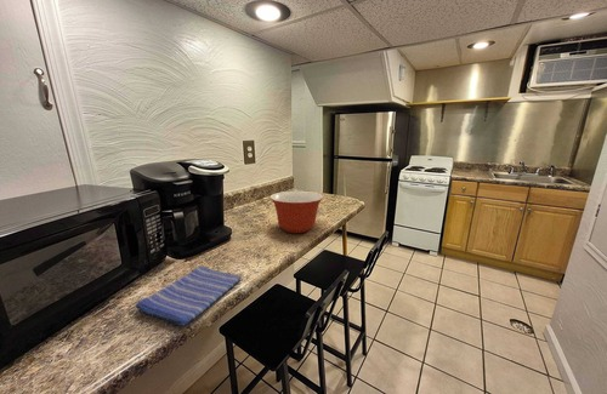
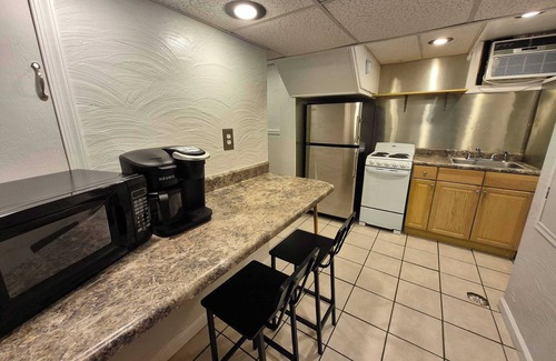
- mixing bowl (296, 212)
- dish towel (193, 290)
